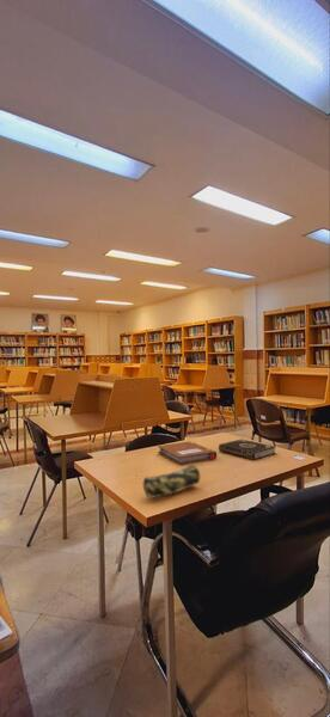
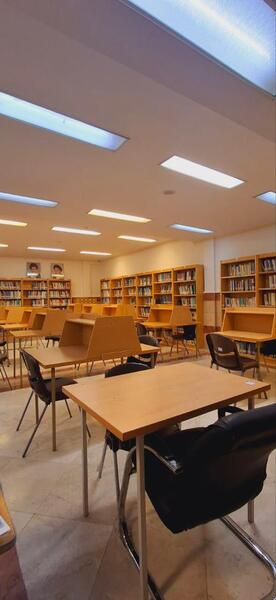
- pencil case (171, 482)
- book (246, 448)
- notebook (187, 452)
